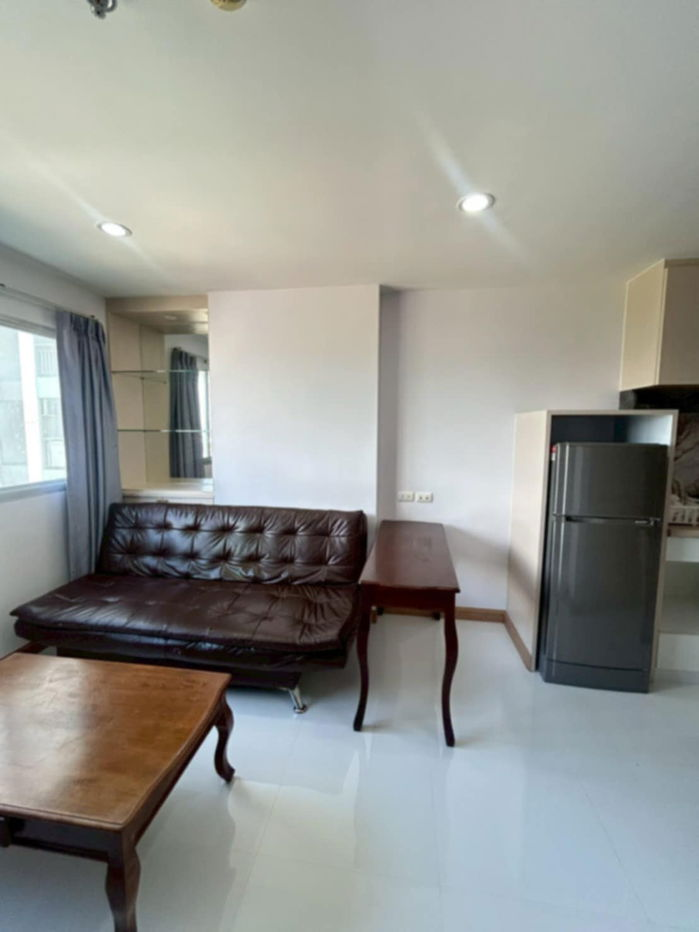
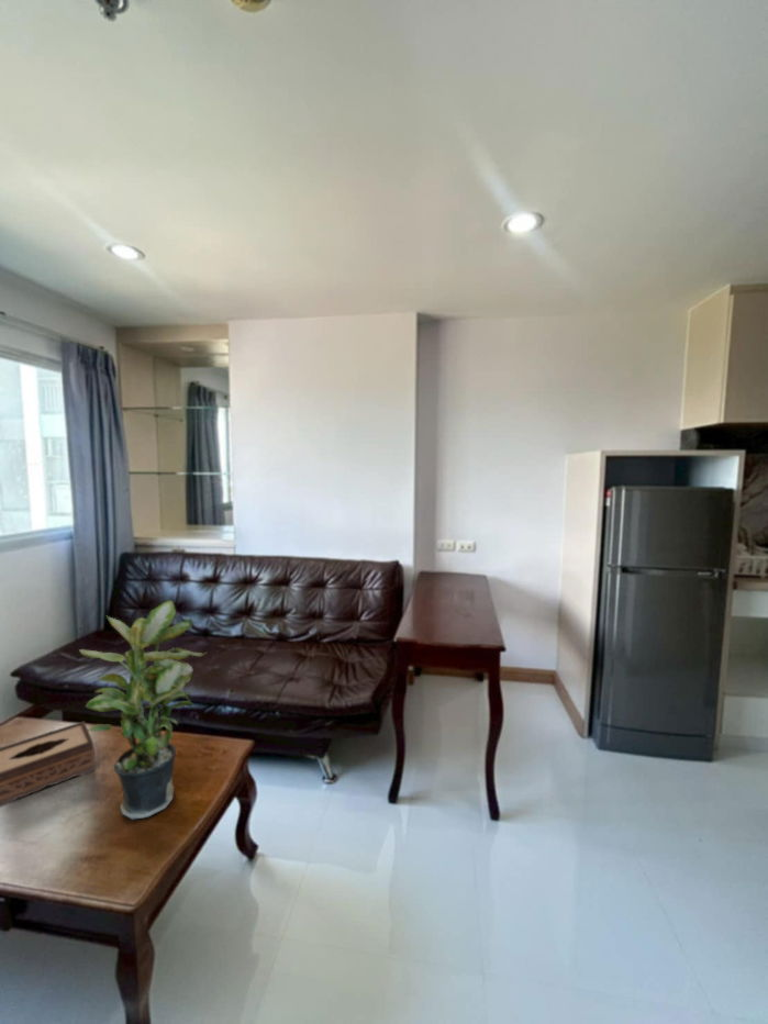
+ potted plant (151, 701)
+ tissue box (43, 760)
